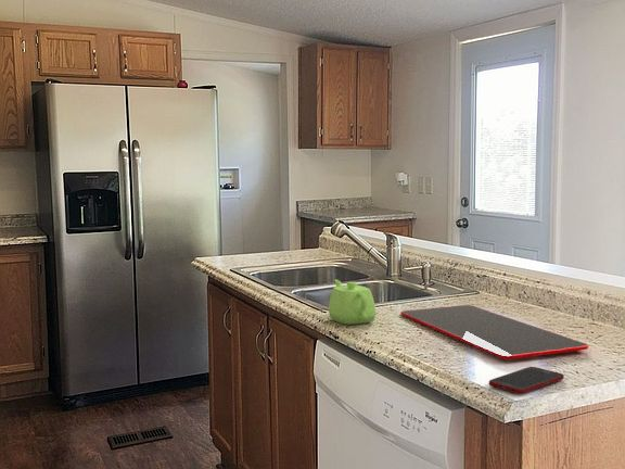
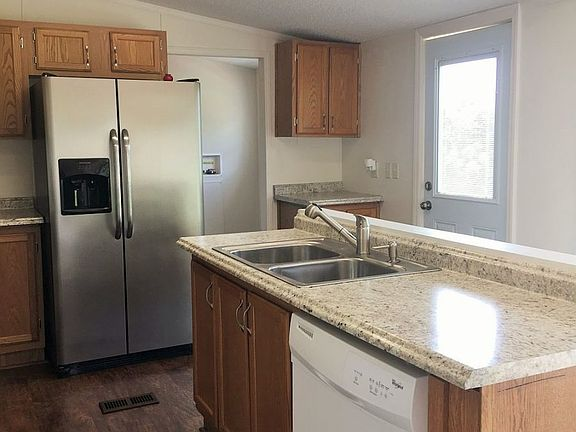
- teapot (349, 300)
- cutting board (484, 328)
- cell phone (526, 380)
